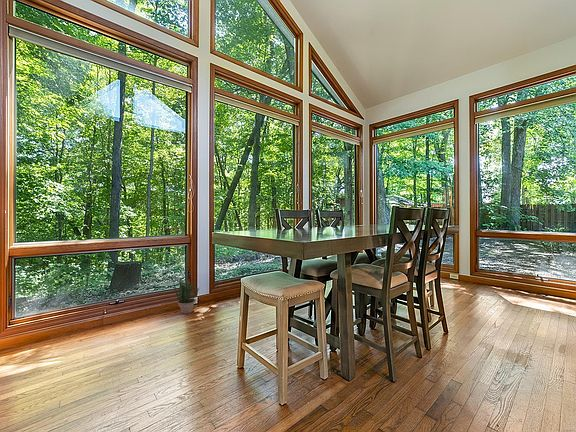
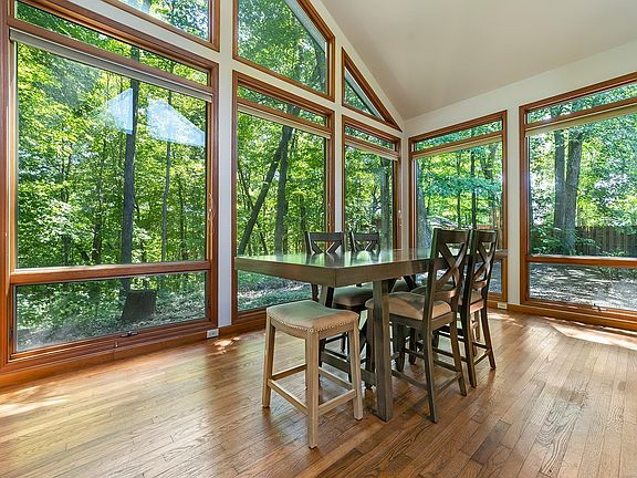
- potted plant (186, 295)
